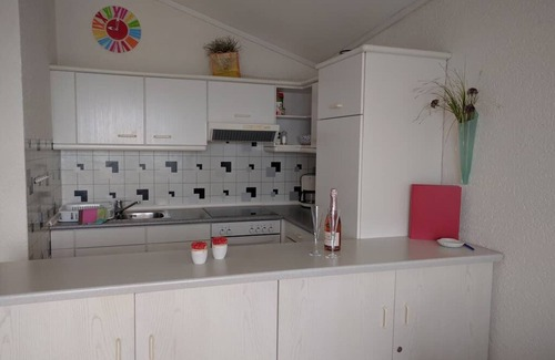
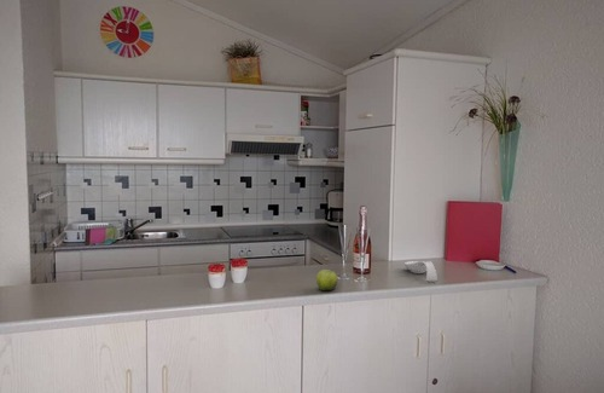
+ fruit (326, 279)
+ spoon rest (422, 266)
